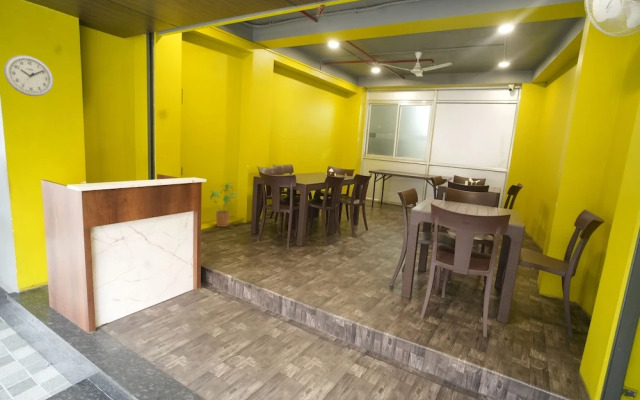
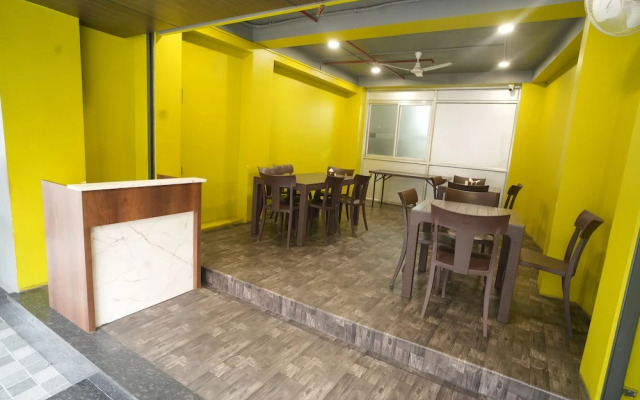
- wall clock (30, 76)
- house plant (225, 205)
